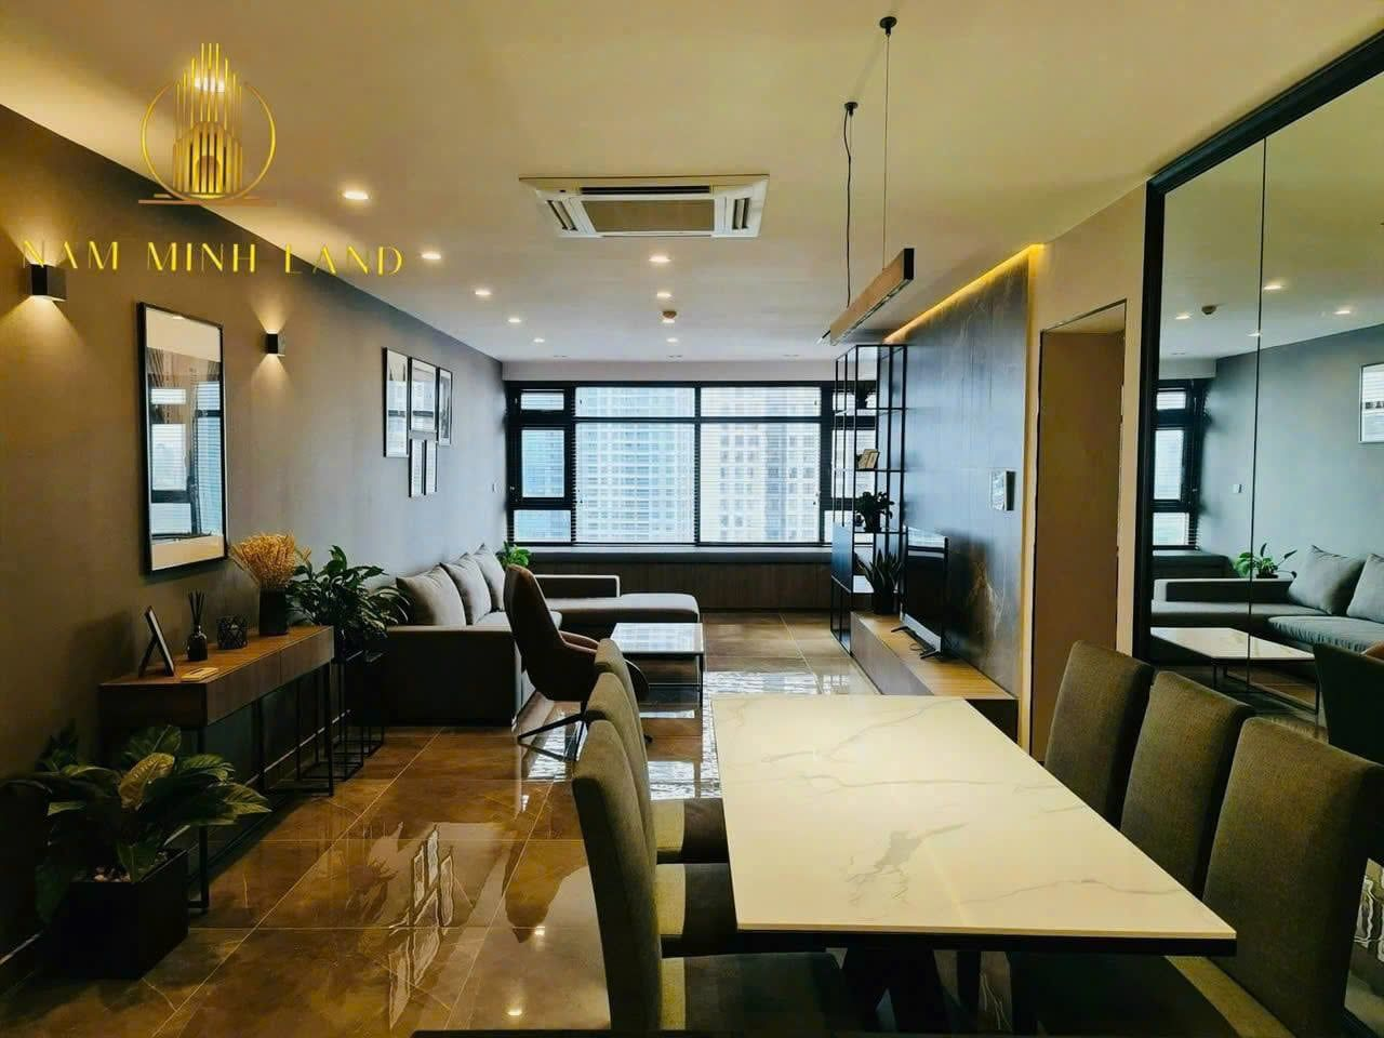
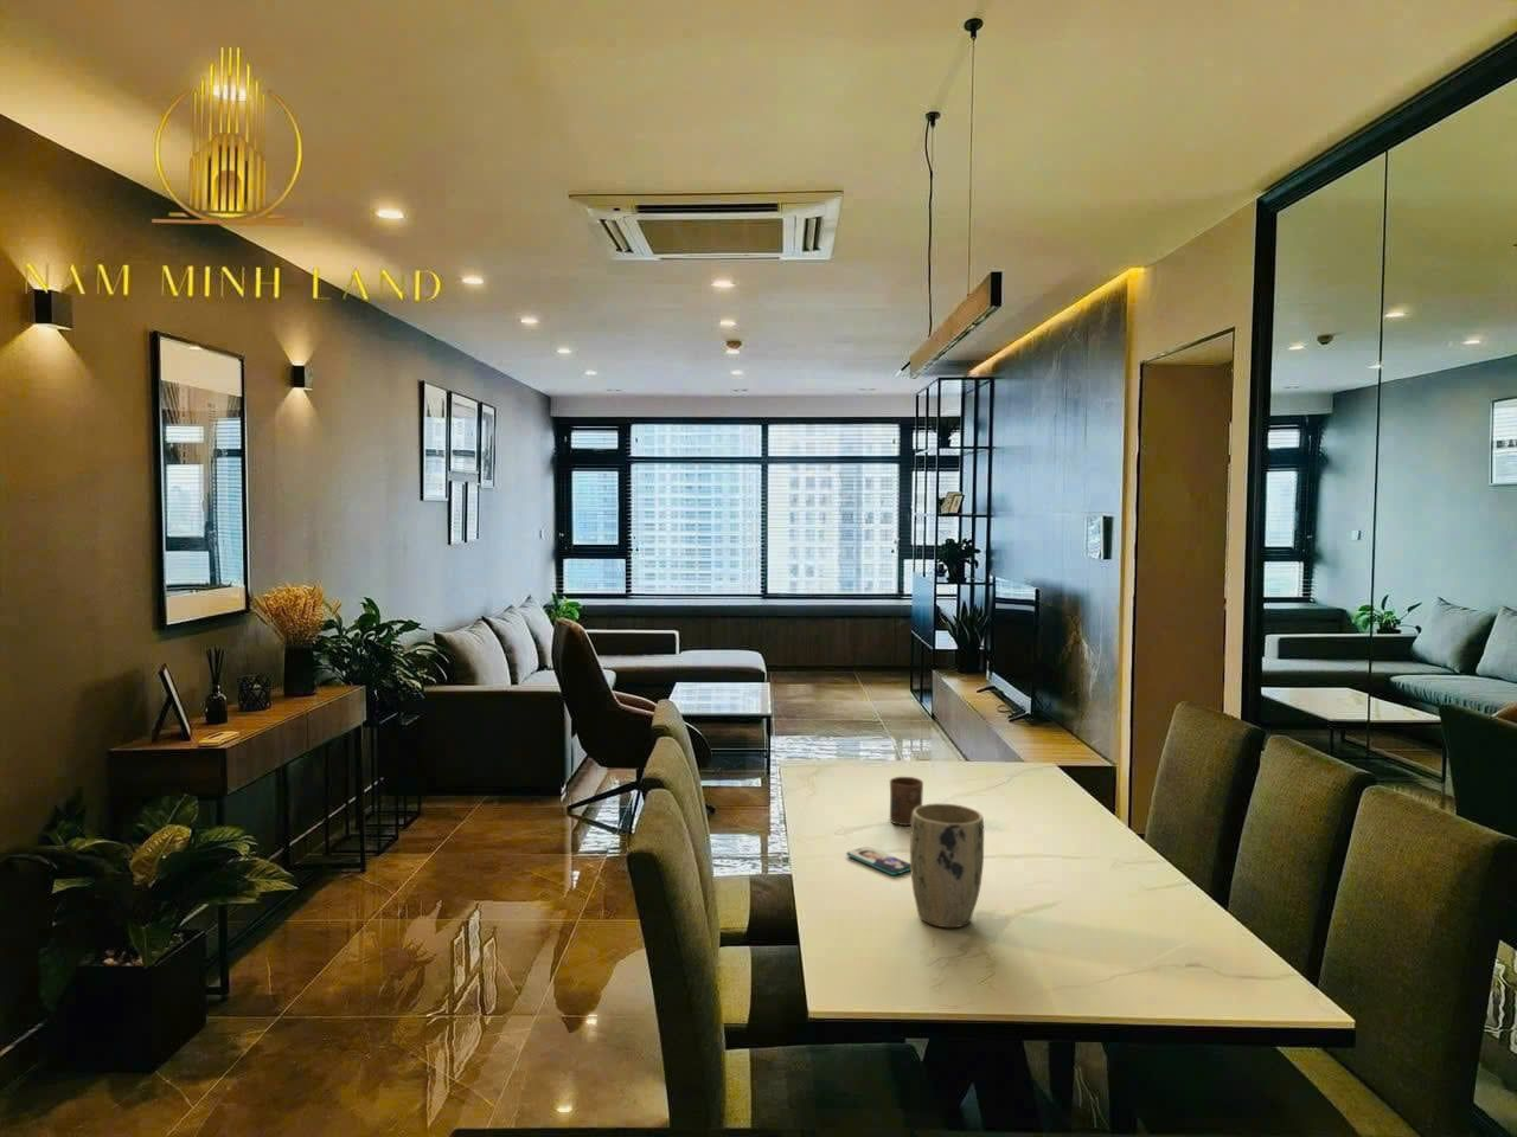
+ plant pot (946, 865)
+ cup (904, 800)
+ smartphone (879, 860)
